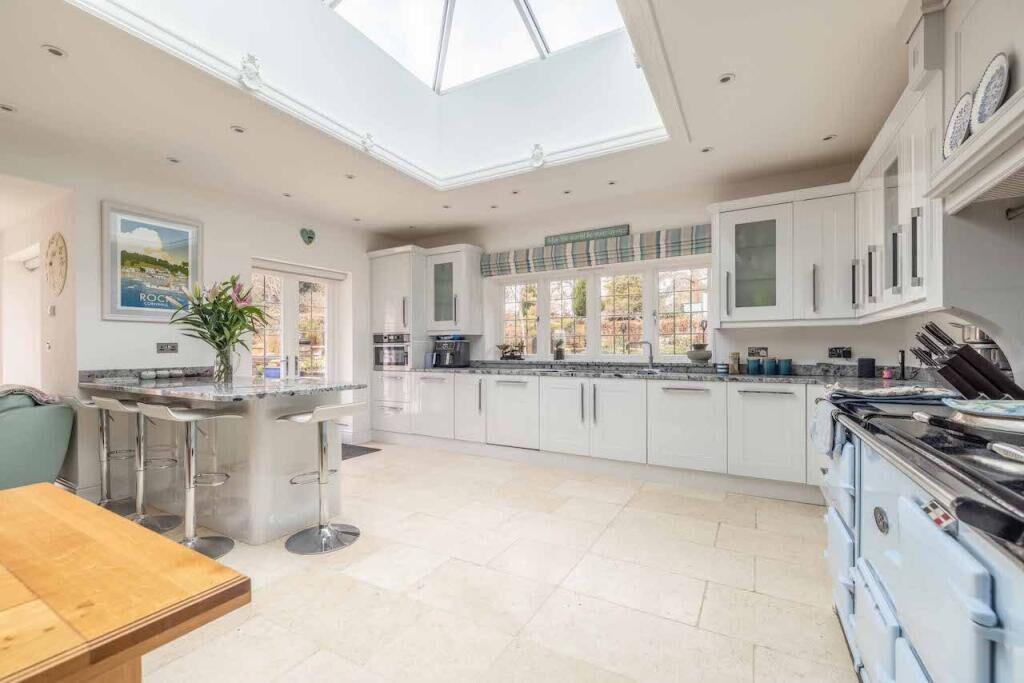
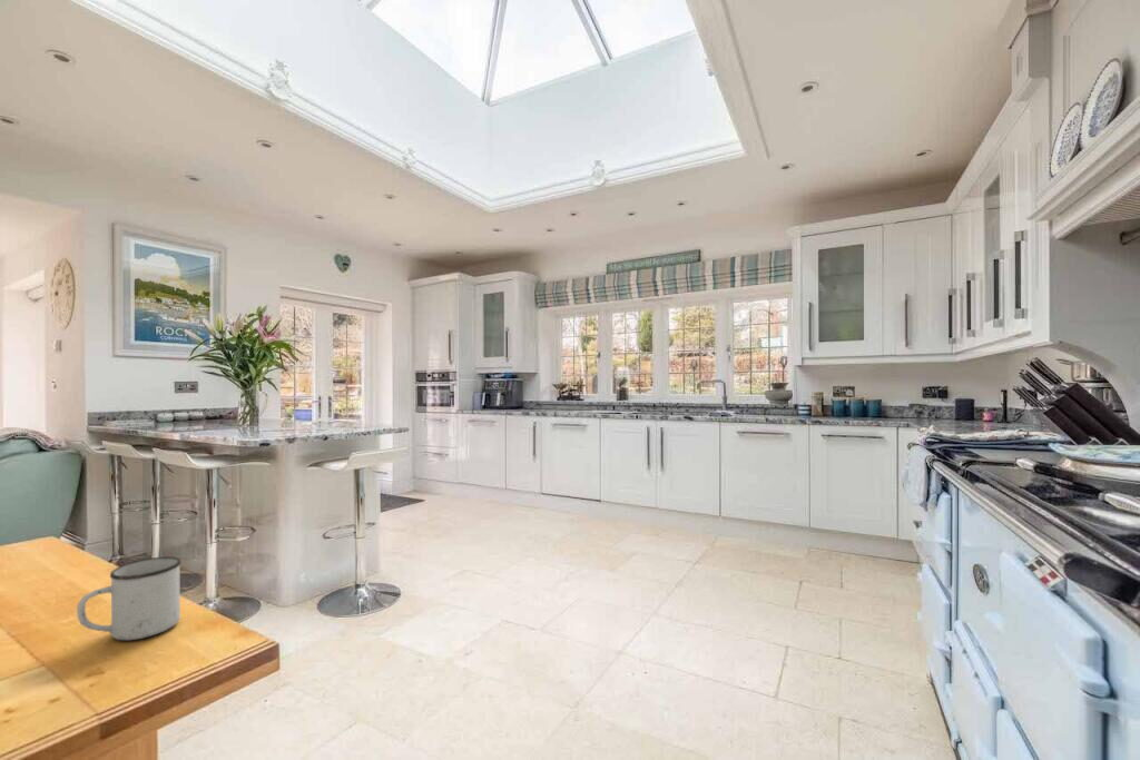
+ mug (131, 601)
